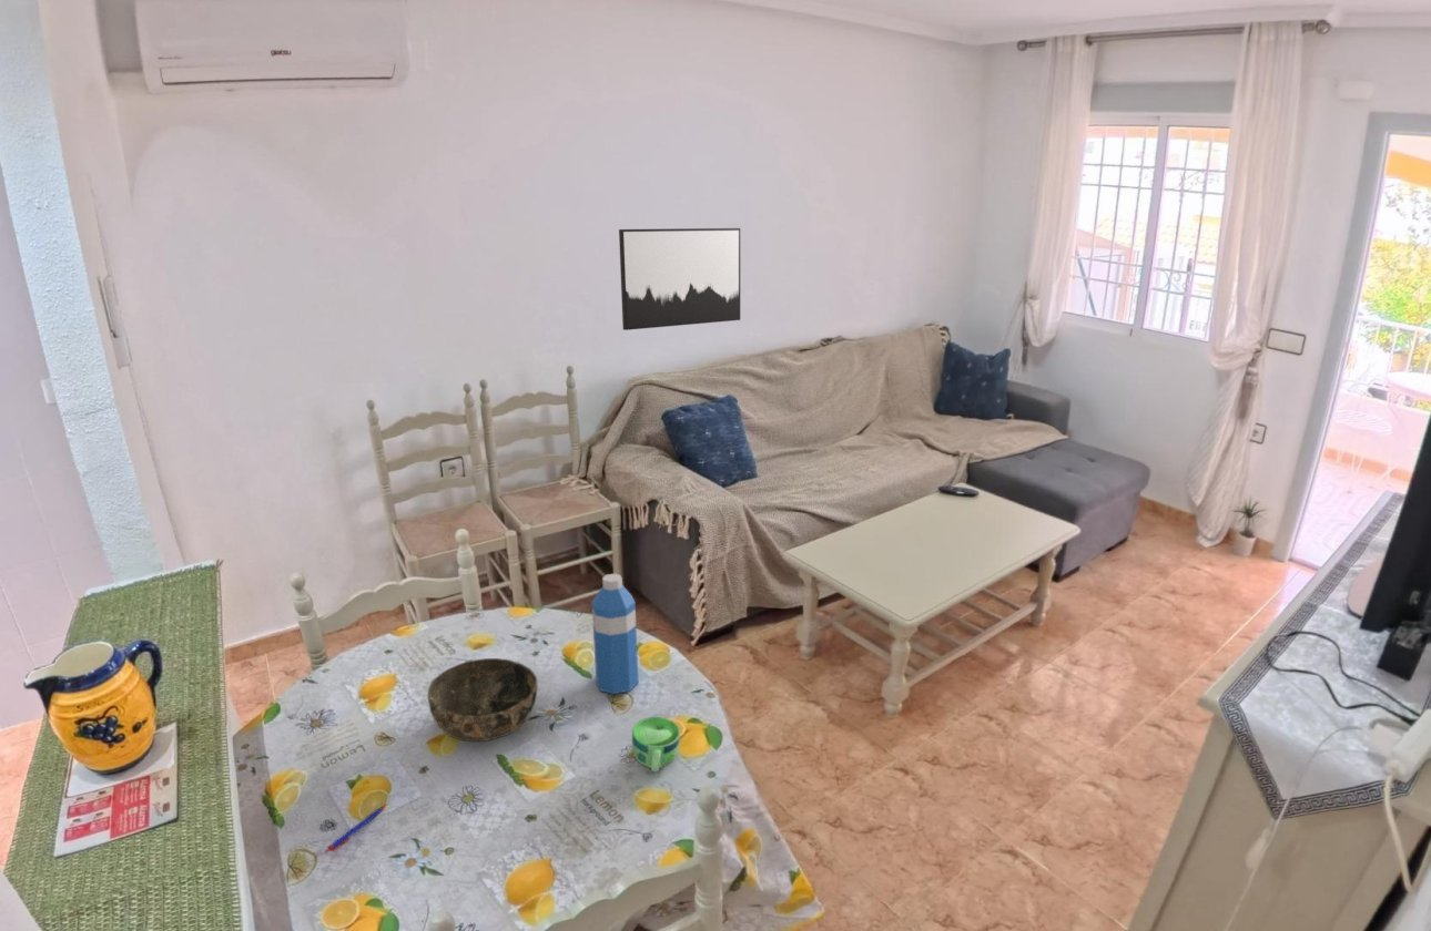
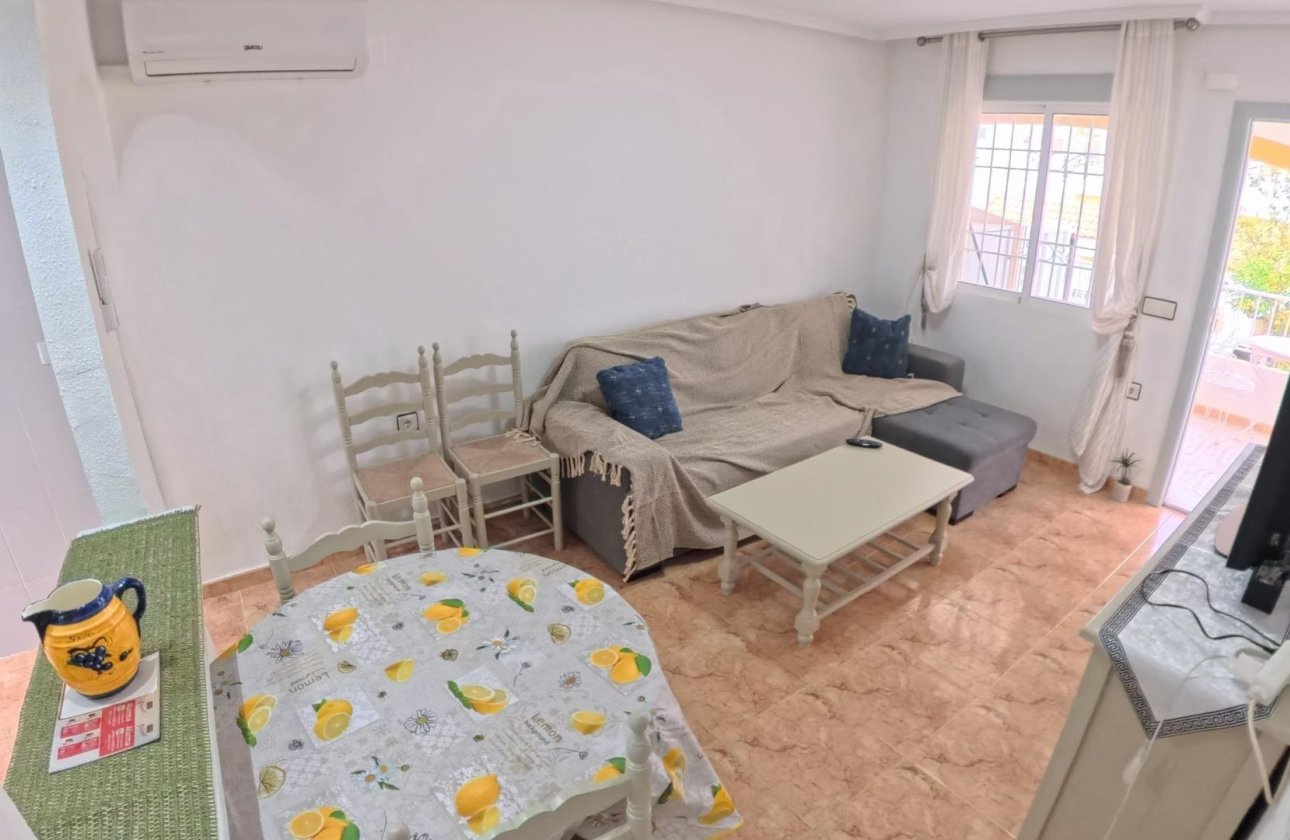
- water bottle (615, 631)
- cup (658, 749)
- bowl (485, 704)
- wall art (683, 277)
- pen (358, 826)
